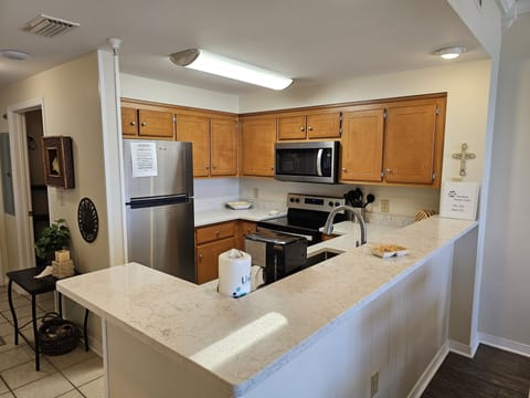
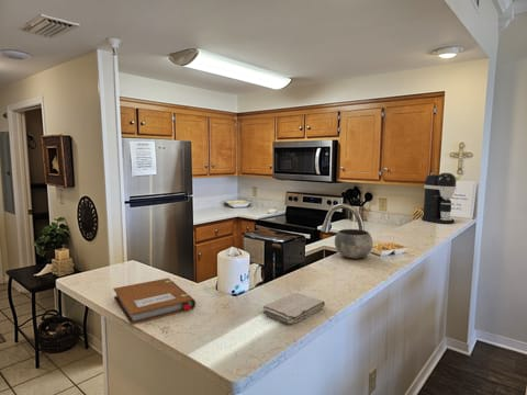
+ washcloth (293, 306)
+ bowl (352, 244)
+ coffee maker (438, 196)
+ notebook (154, 298)
